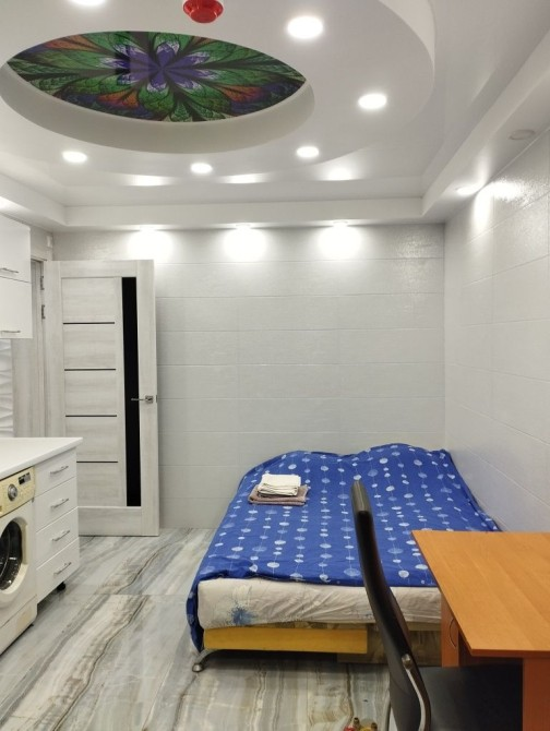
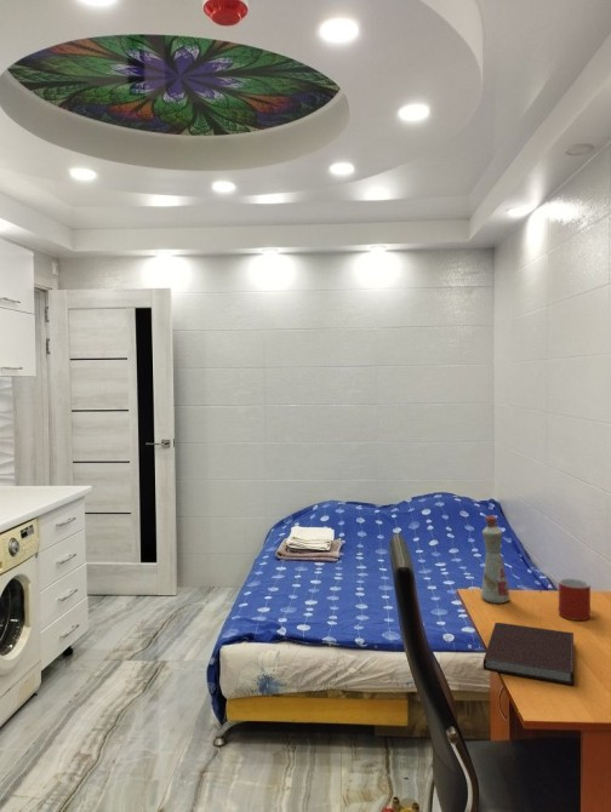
+ bottle (495, 556)
+ notebook (530, 650)
+ mug (573, 596)
